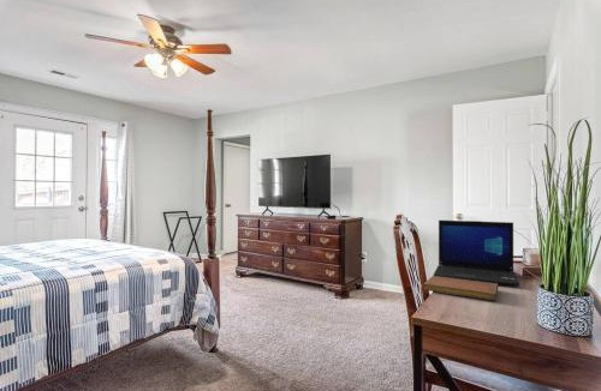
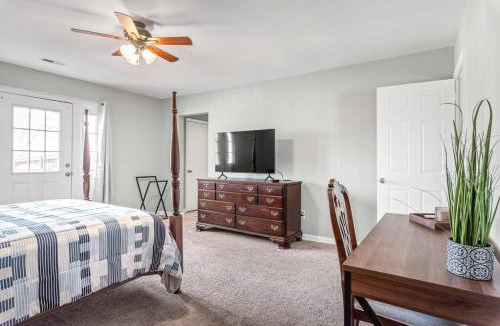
- notebook (460, 285)
- laptop (474, 248)
